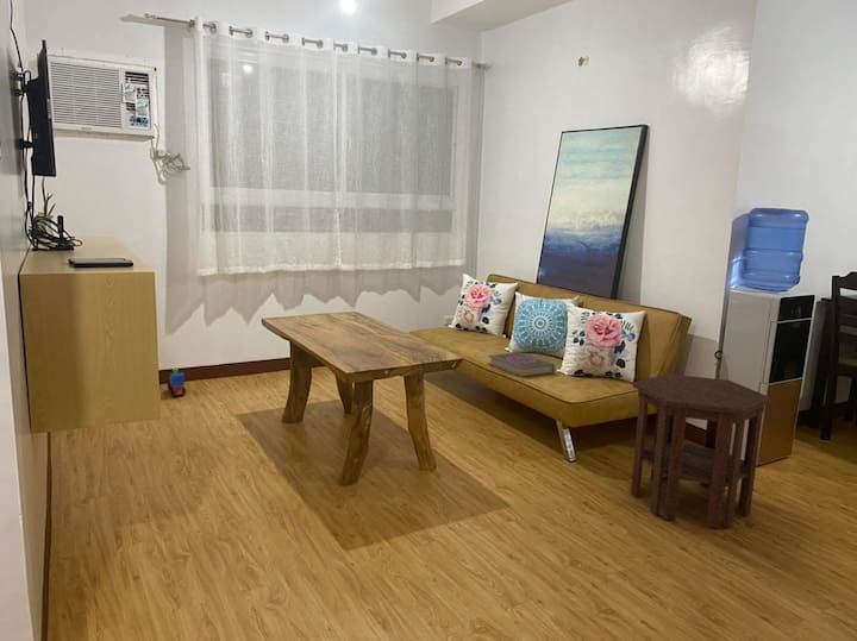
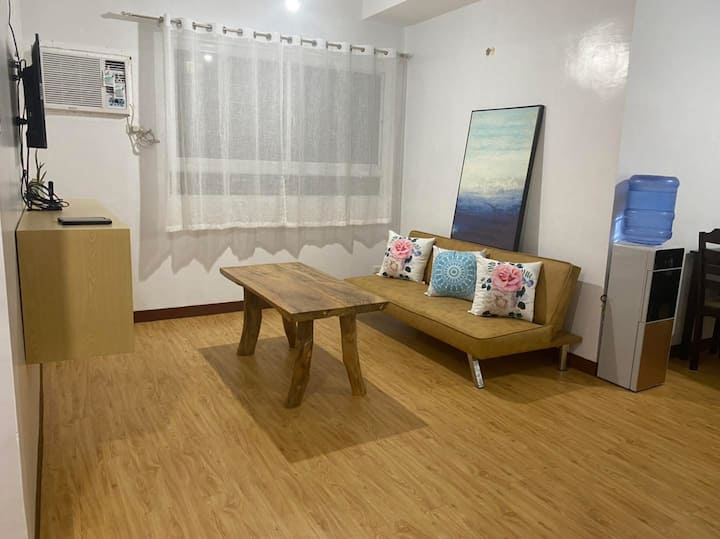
- side table (694, 446)
- book (520, 364)
- toy train (176, 381)
